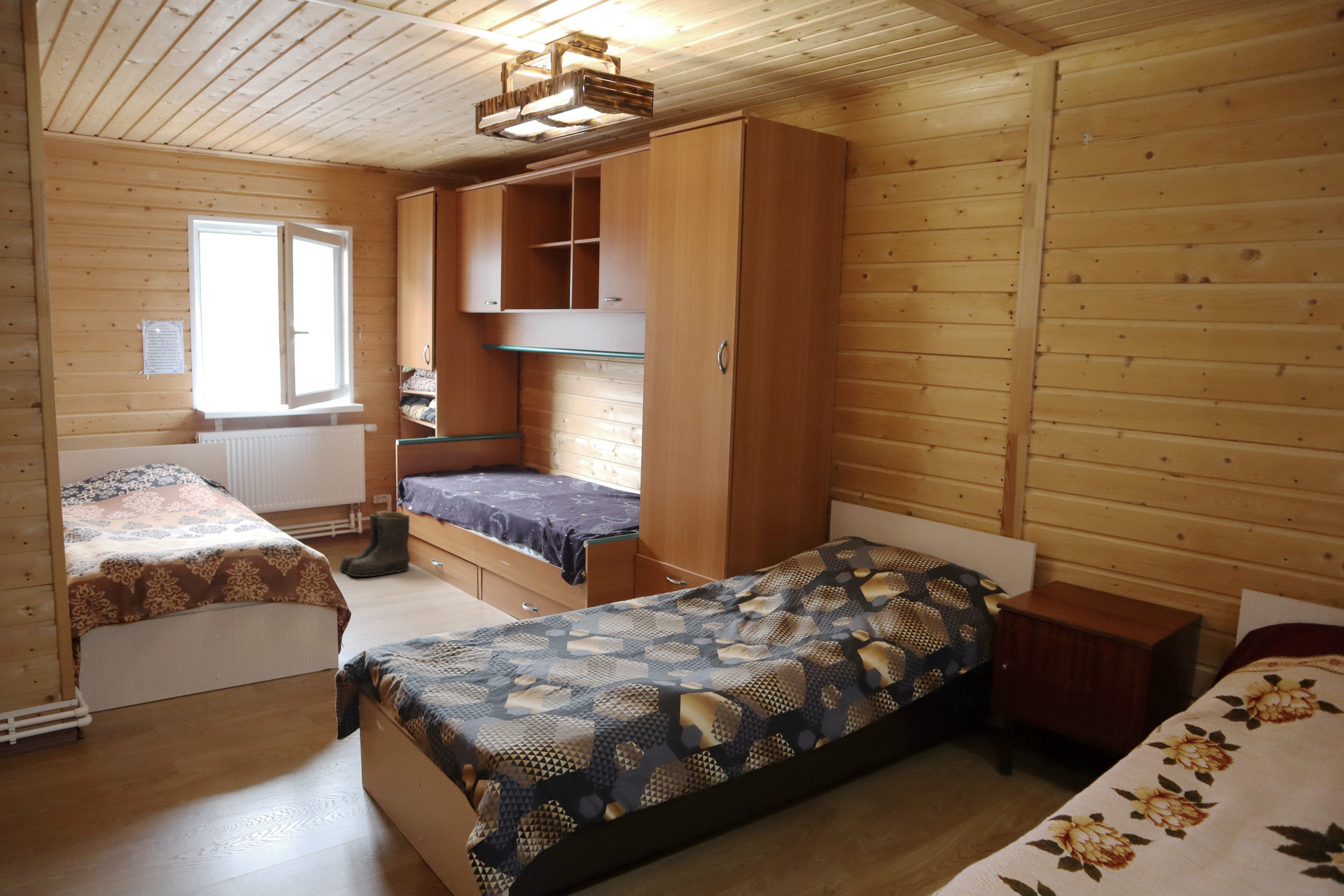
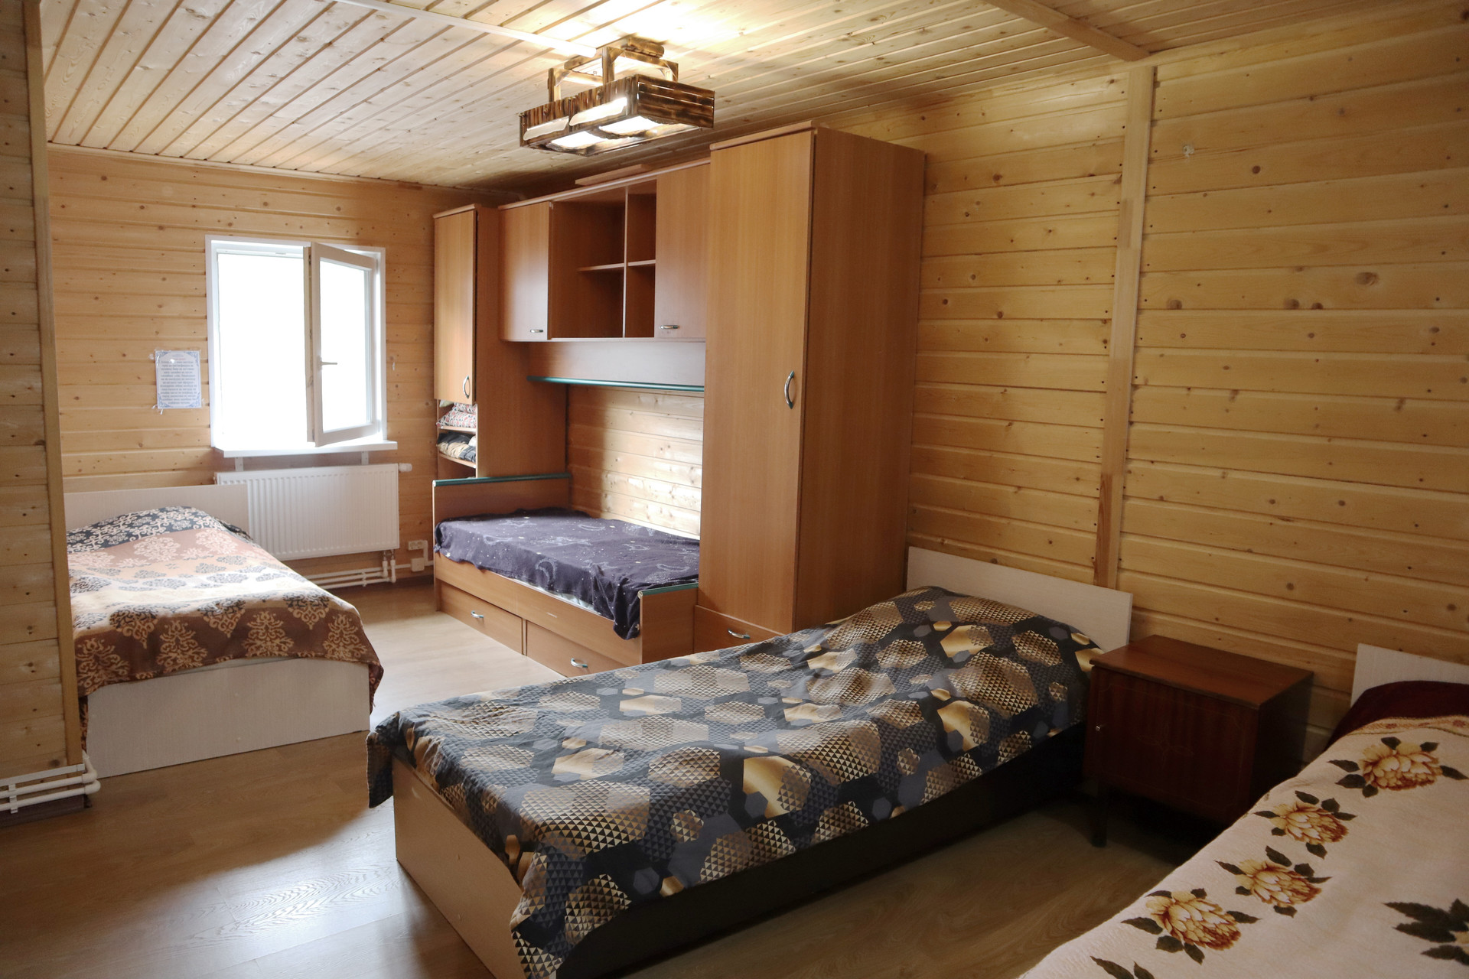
- boots (375, 542)
